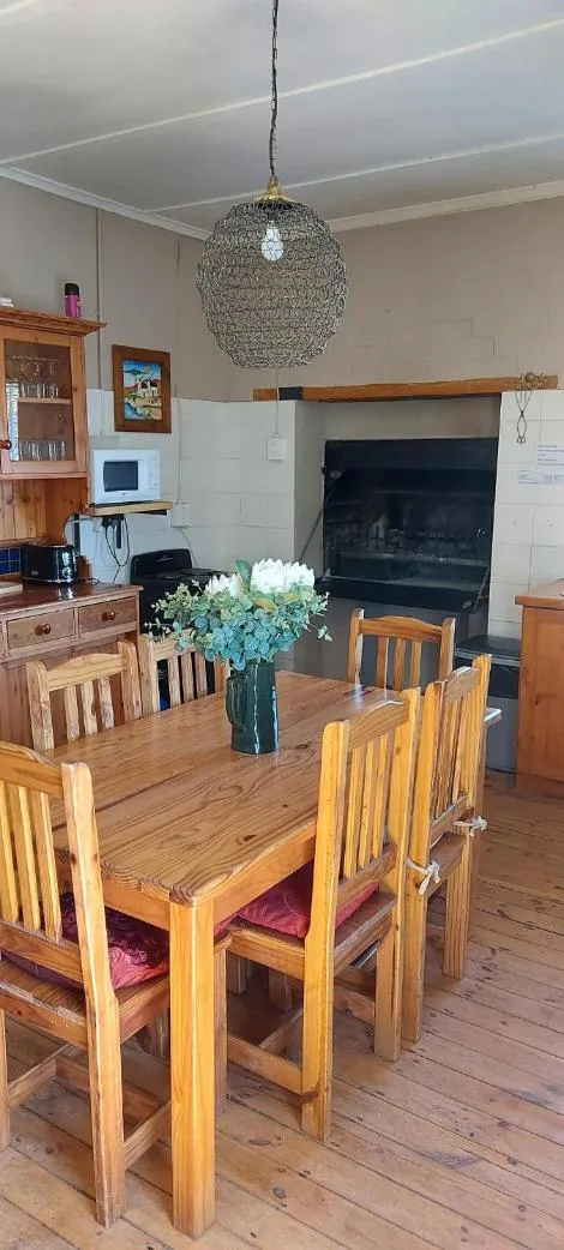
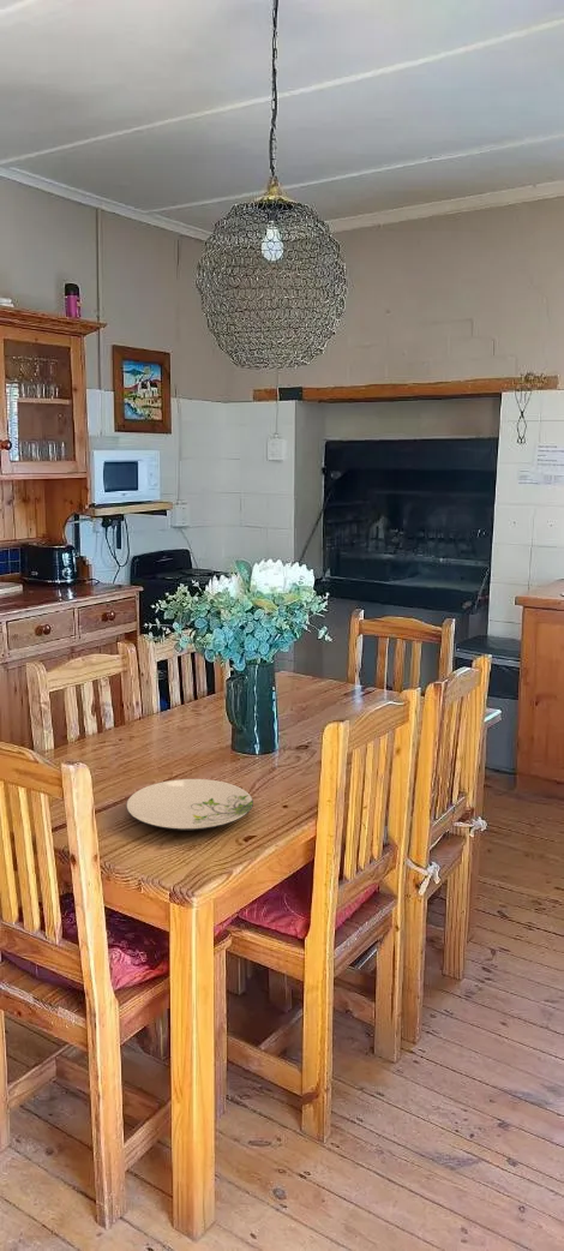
+ plate (190, 809)
